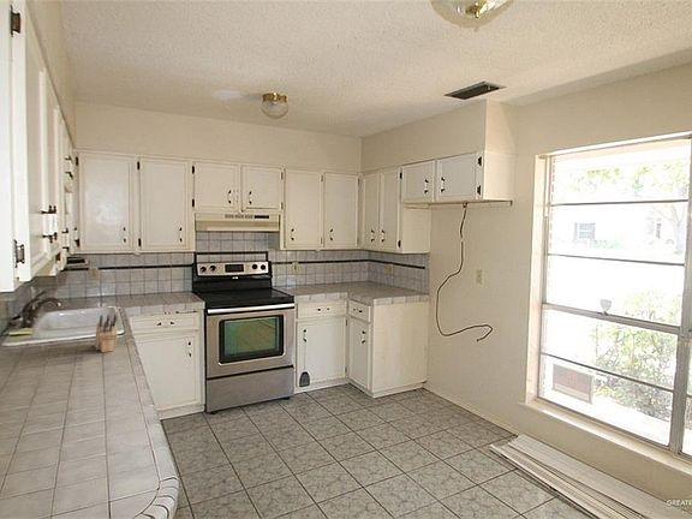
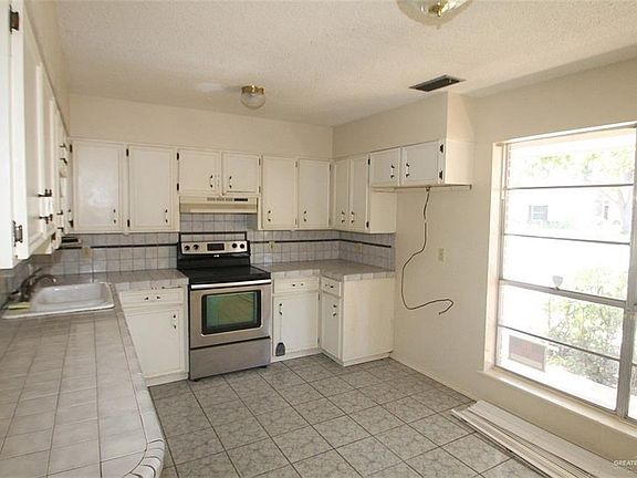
- knife block (106, 330)
